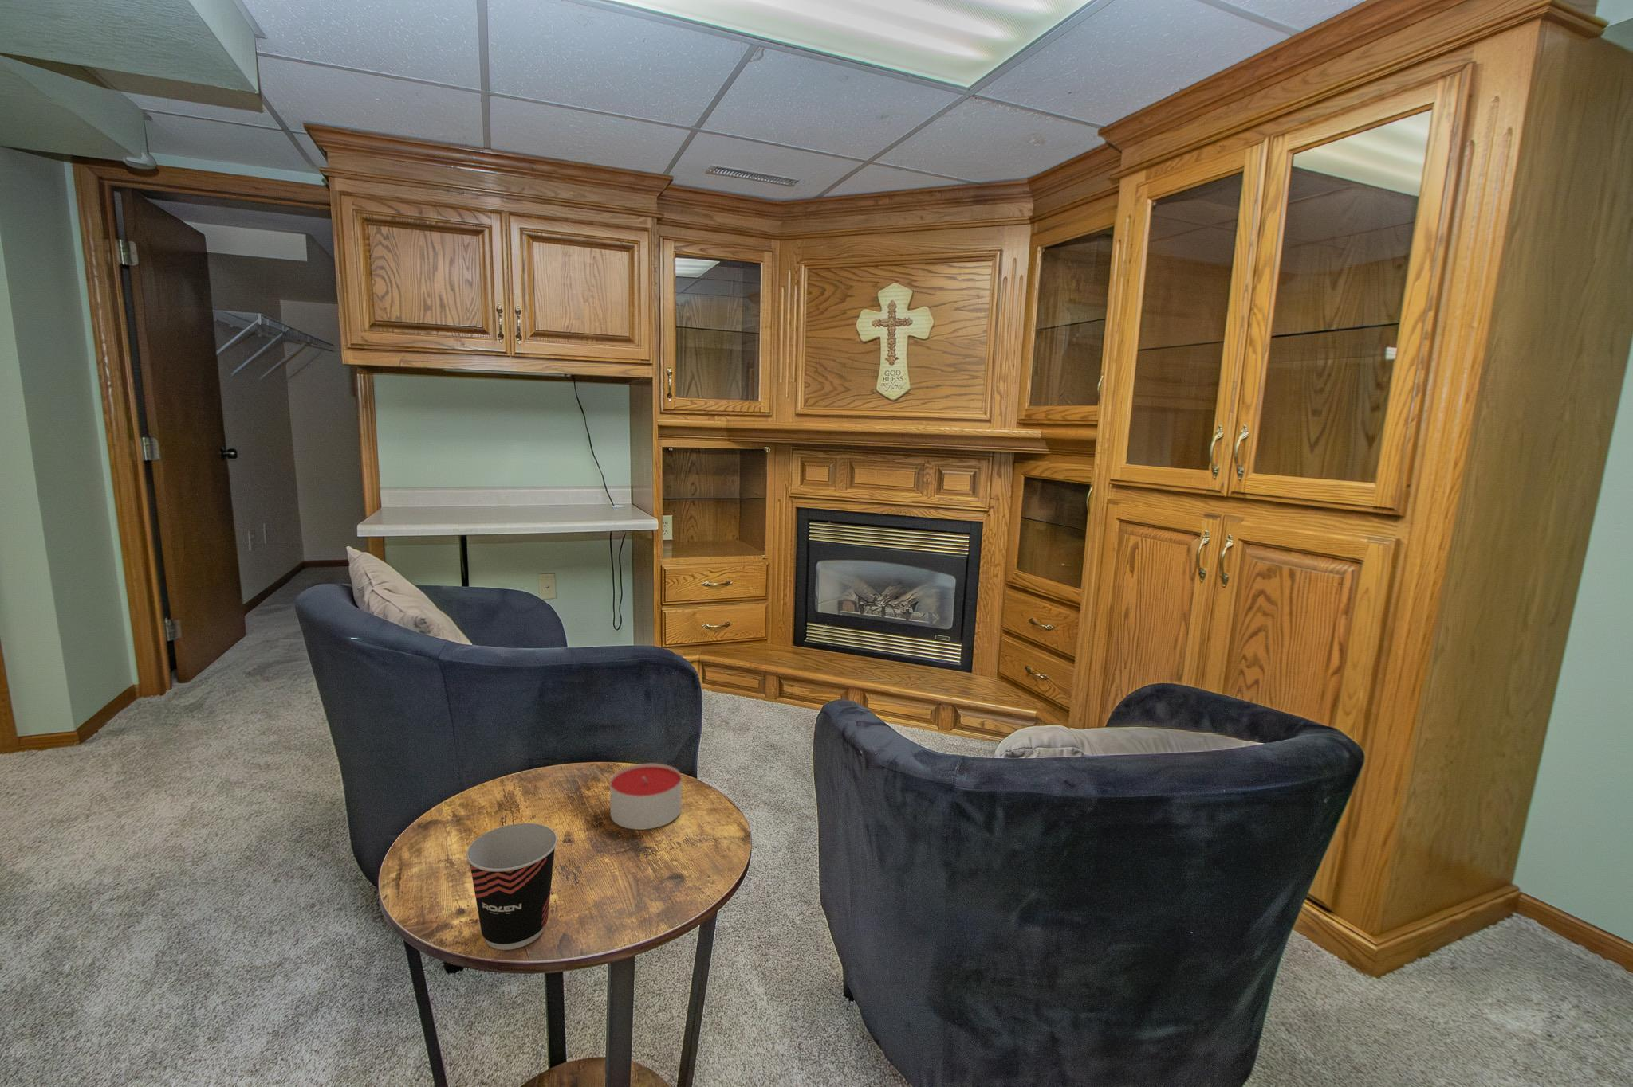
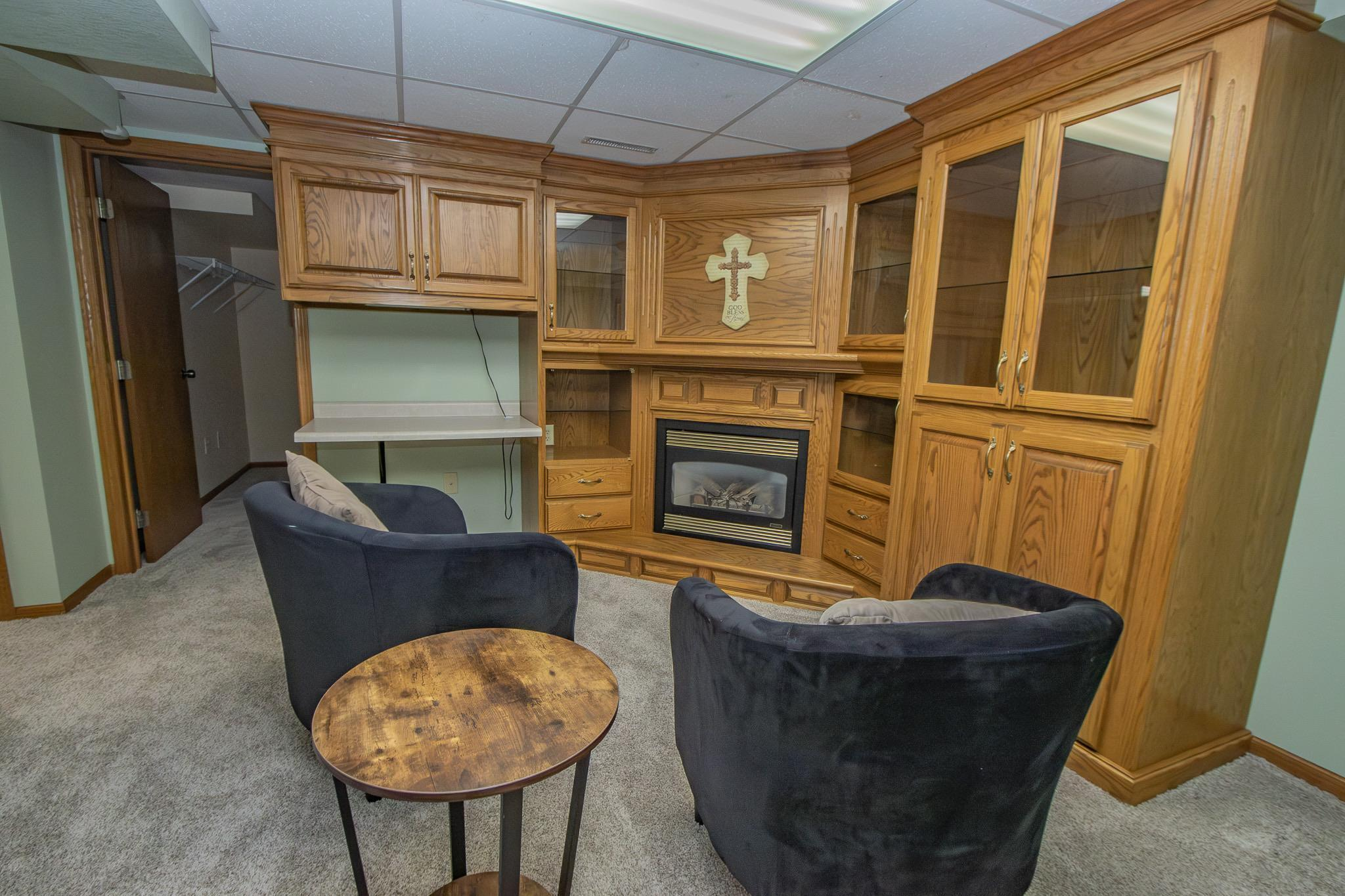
- candle (646, 793)
- cup (514, 888)
